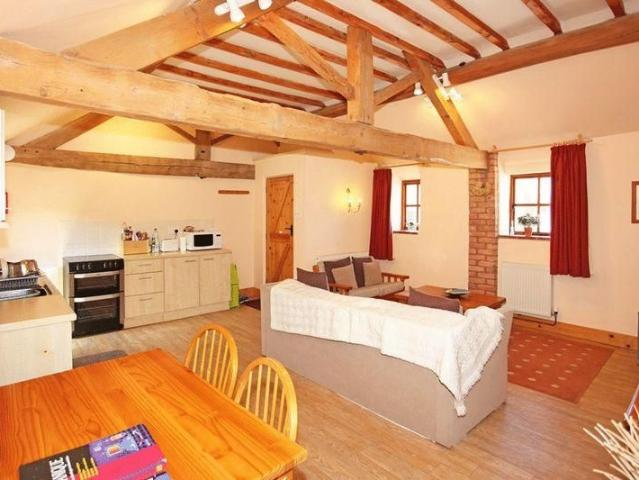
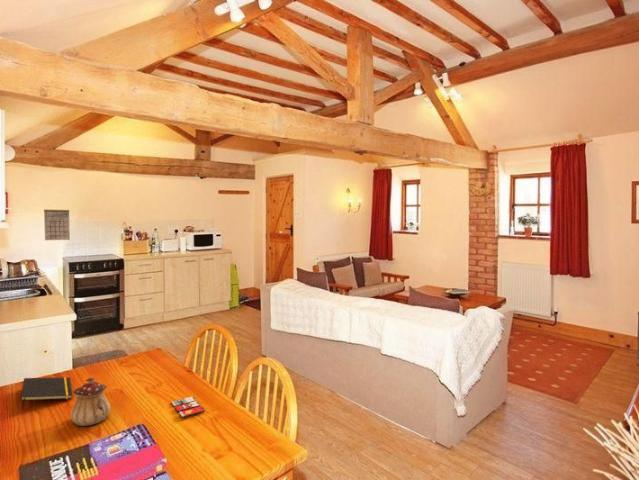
+ calendar (57, 221)
+ notepad (47, 388)
+ teapot (91, 399)
+ smartphone (187, 406)
